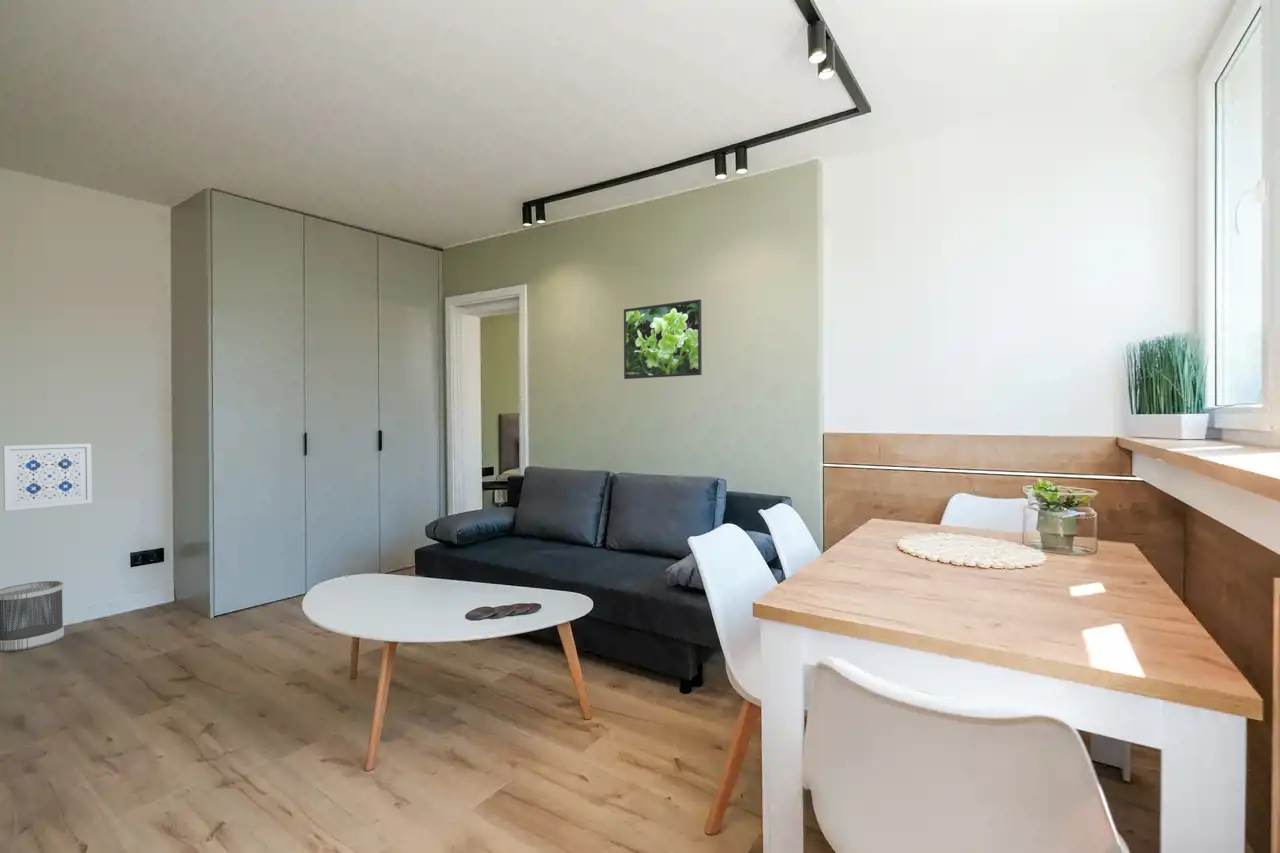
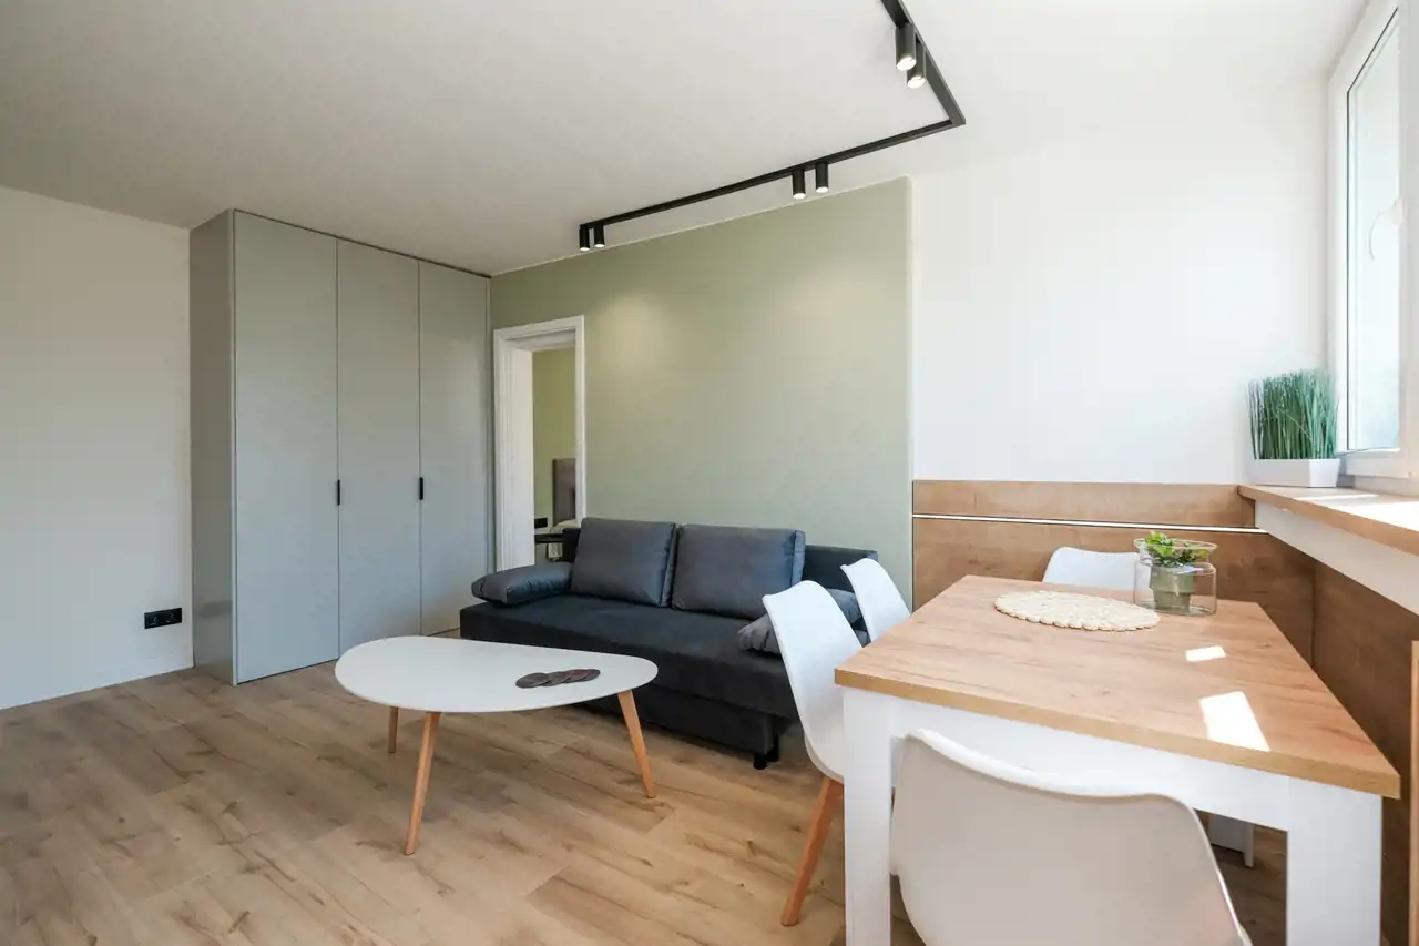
- wall art (49, 475)
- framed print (661, 340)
- wastebasket (29, 614)
